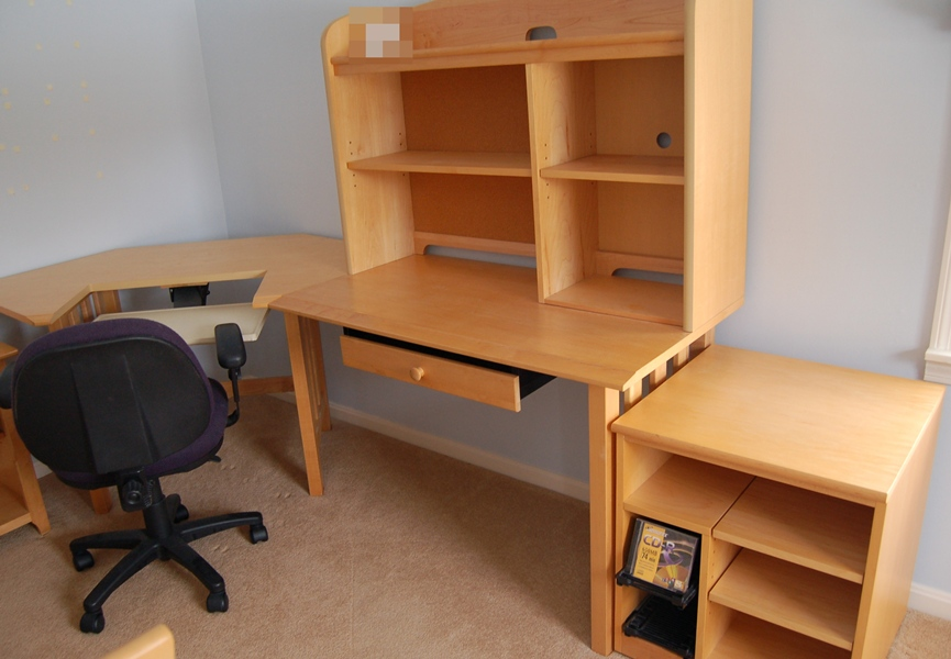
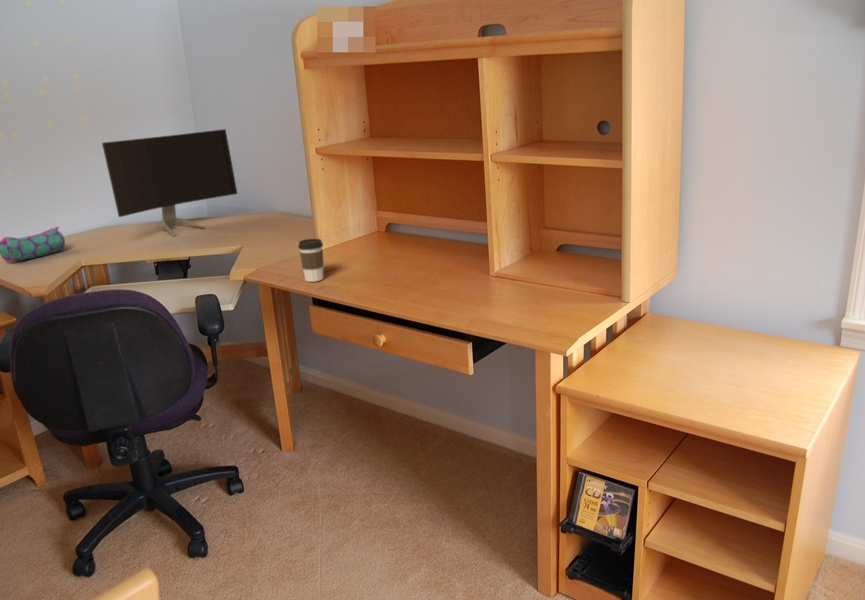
+ coffee cup (312, 260)
+ pencil case (32, 244)
+ monitor (170, 183)
